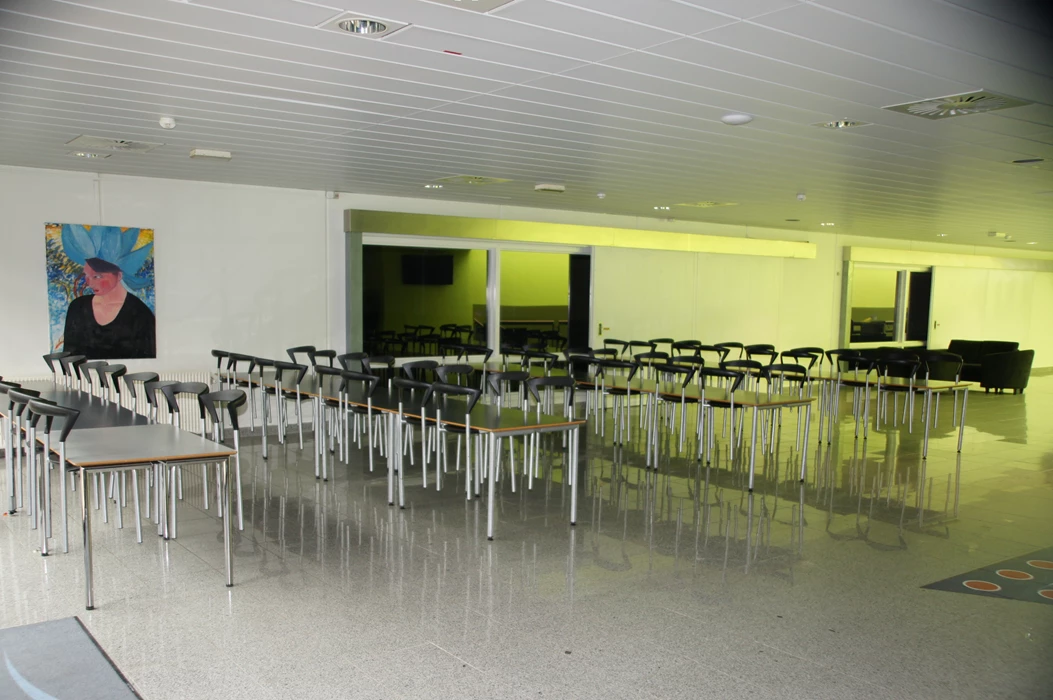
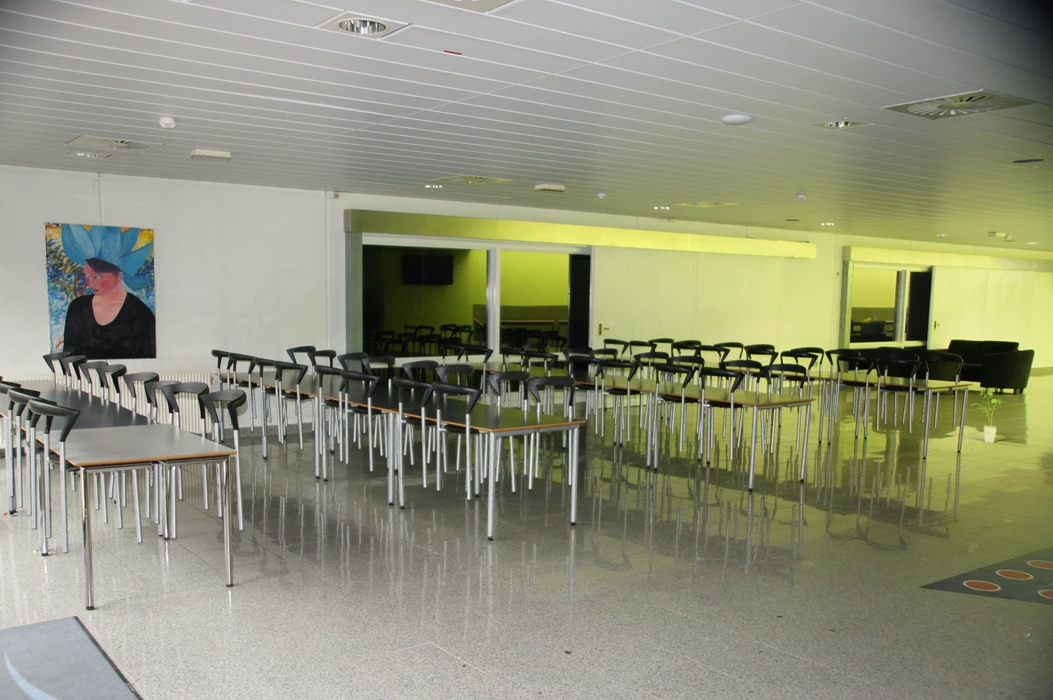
+ house plant (986, 415)
